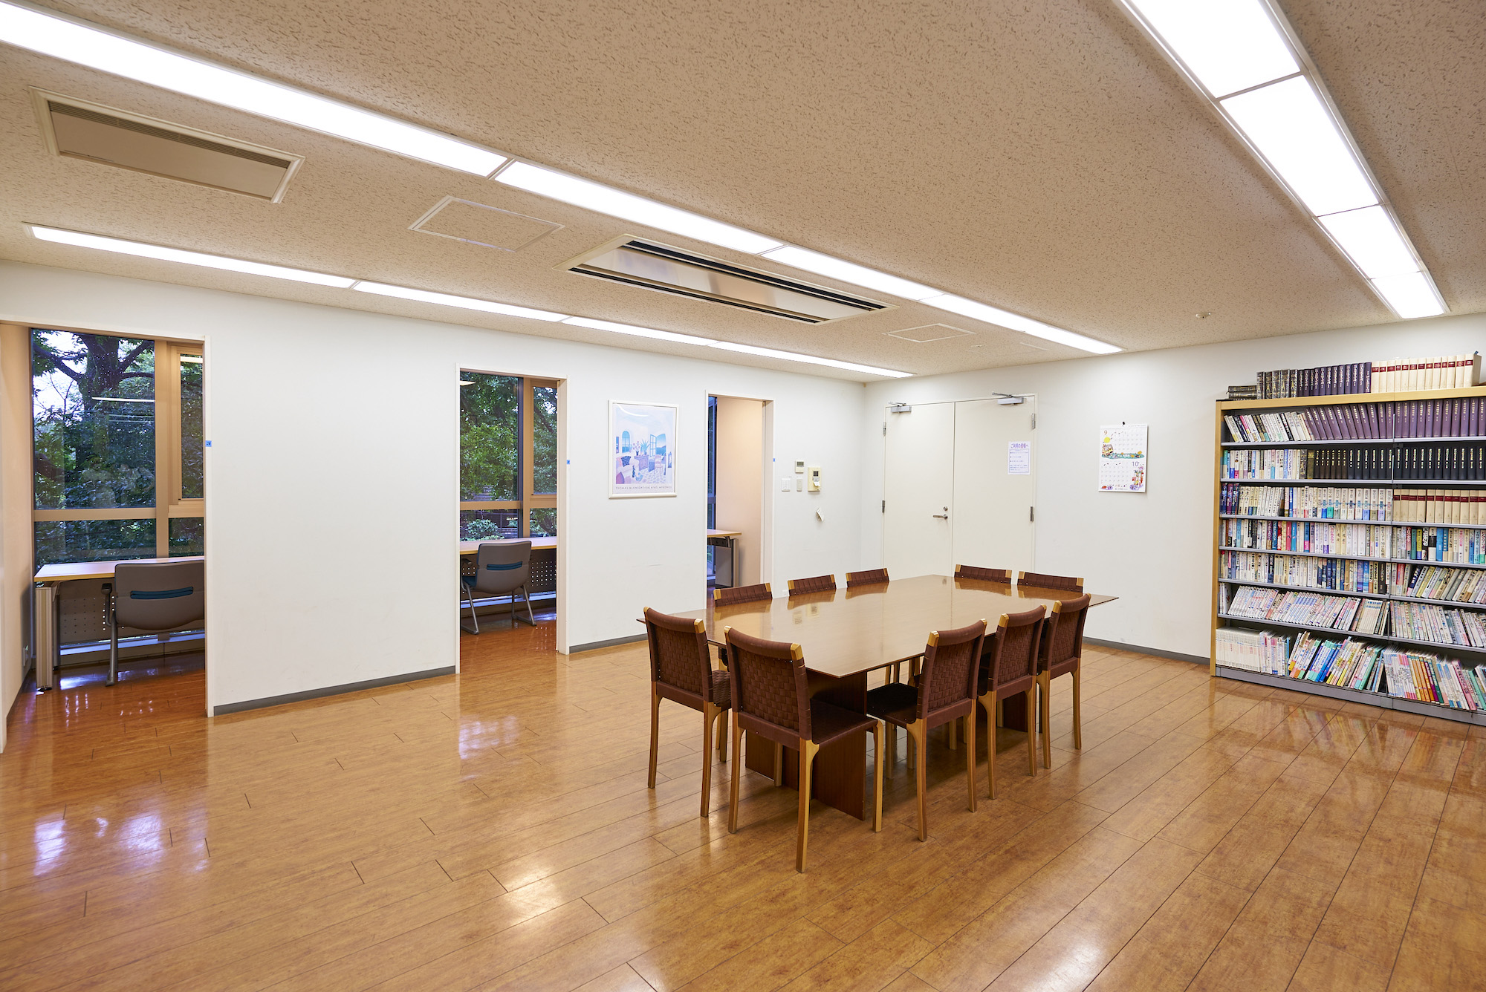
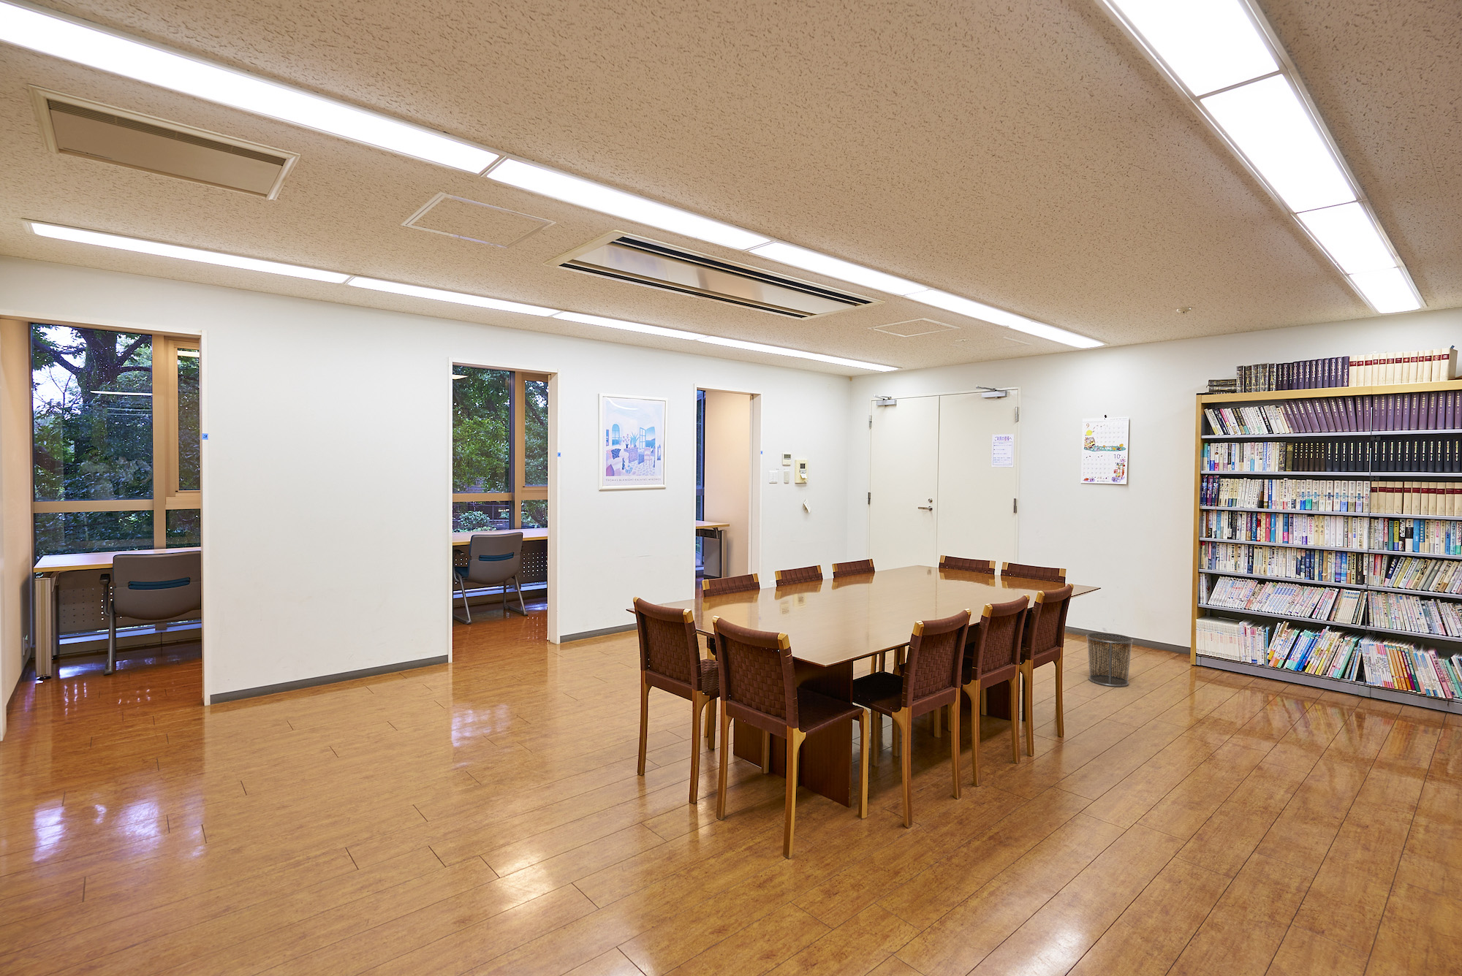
+ waste bin (1108, 659)
